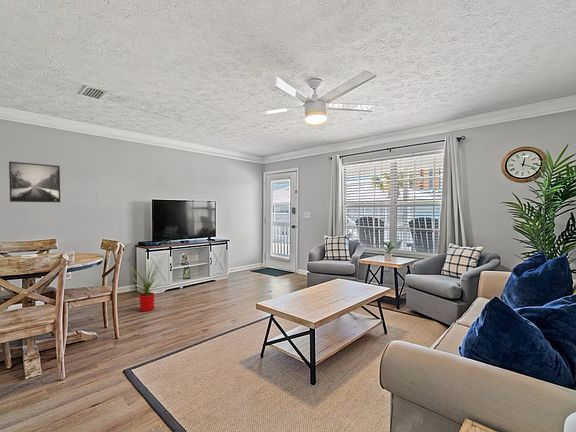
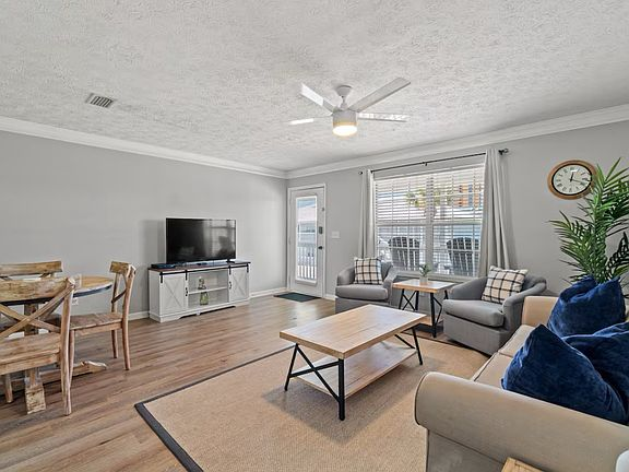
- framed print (35, 182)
- house plant (146, 284)
